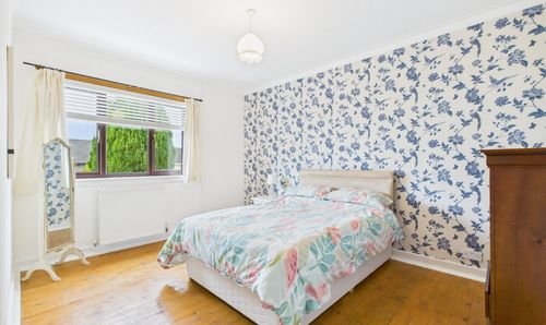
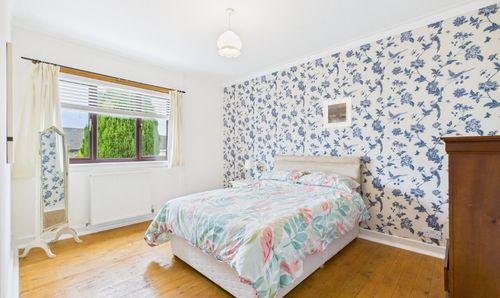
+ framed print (337, 113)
